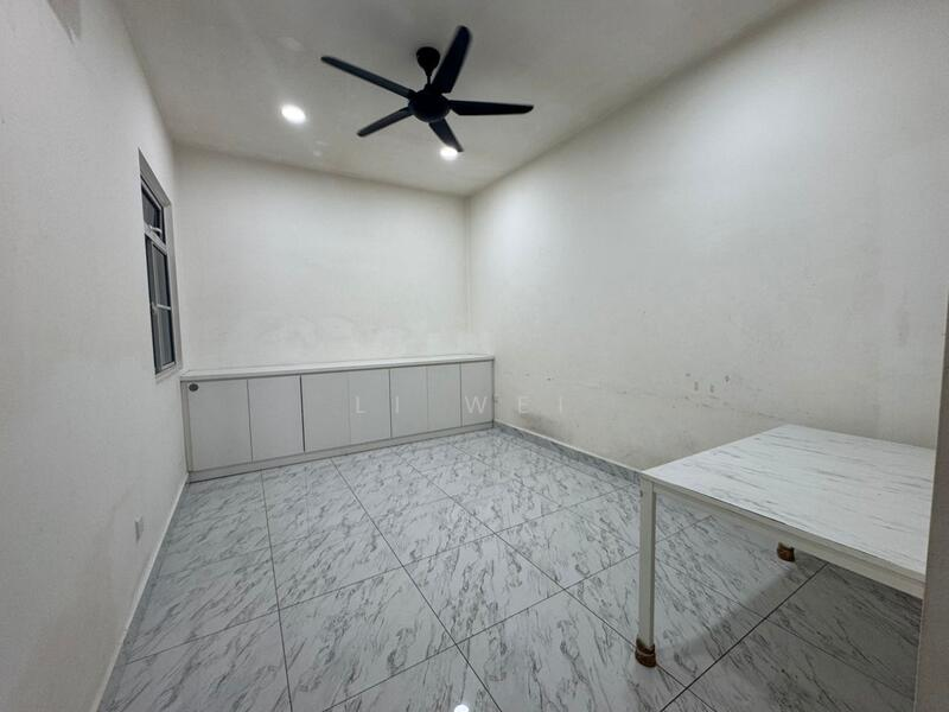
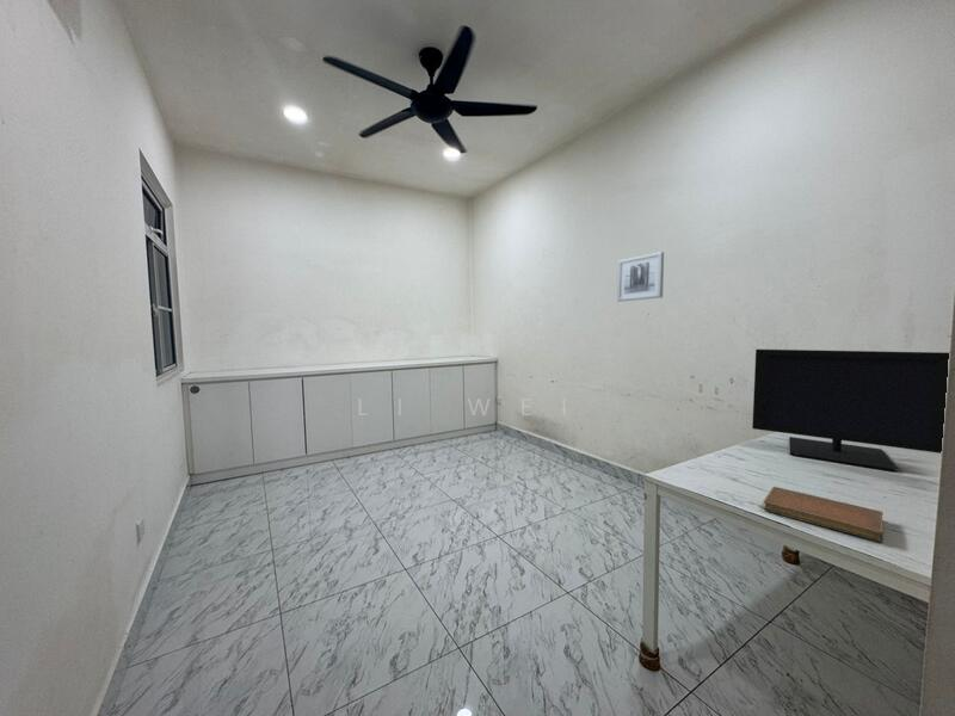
+ notebook (820, 510)
+ wall art (639, 278)
+ monitor (836, 401)
